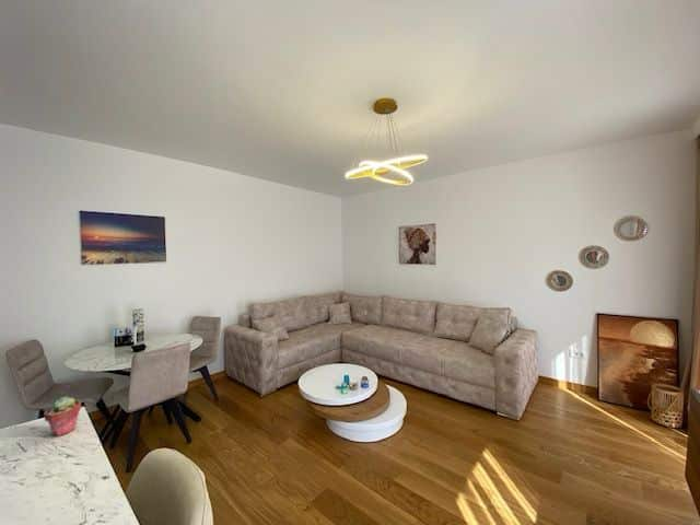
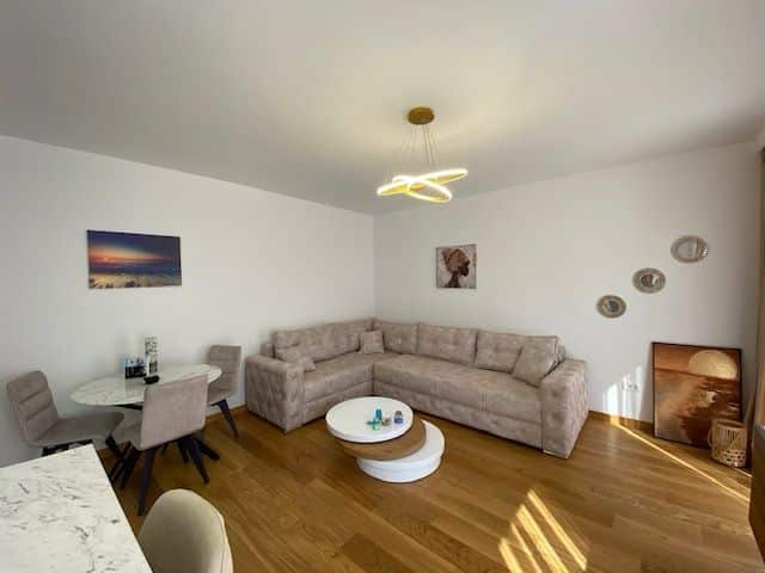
- potted succulent (63, 413)
